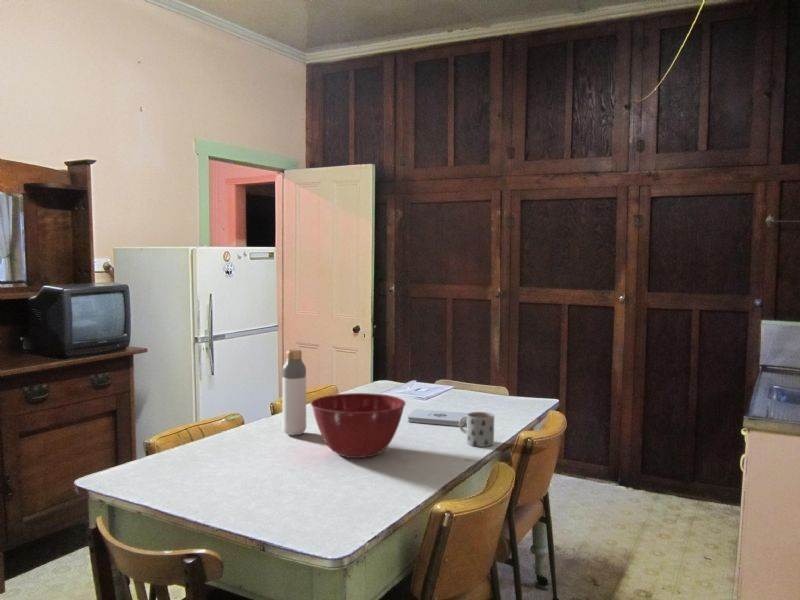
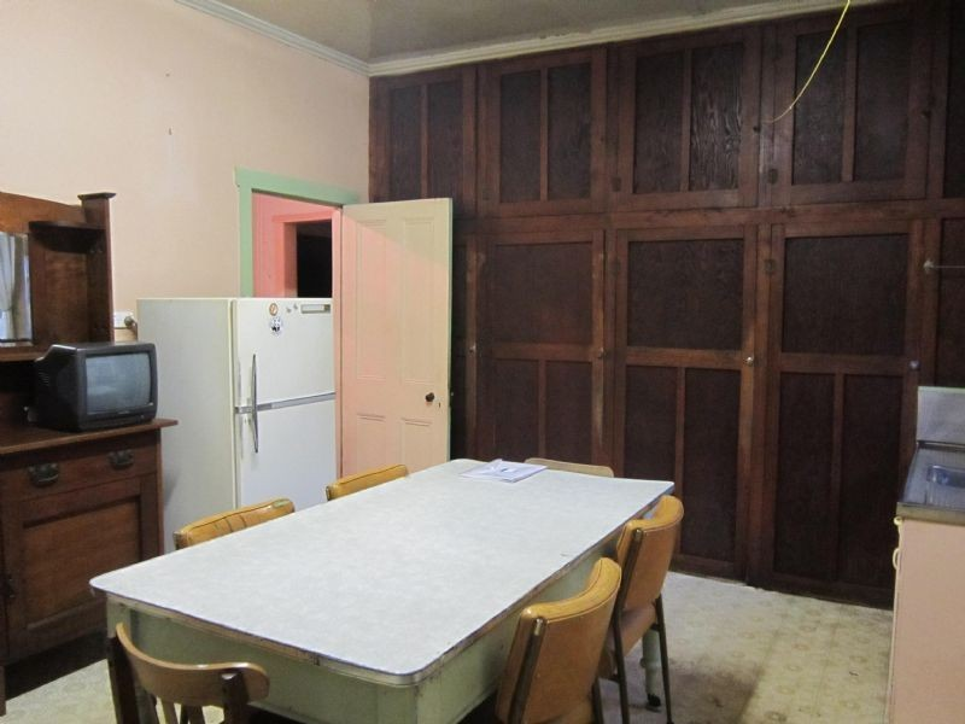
- bottle (294, 391)
- mixing bowl (358, 426)
- notepad (438, 417)
- mug (475, 428)
